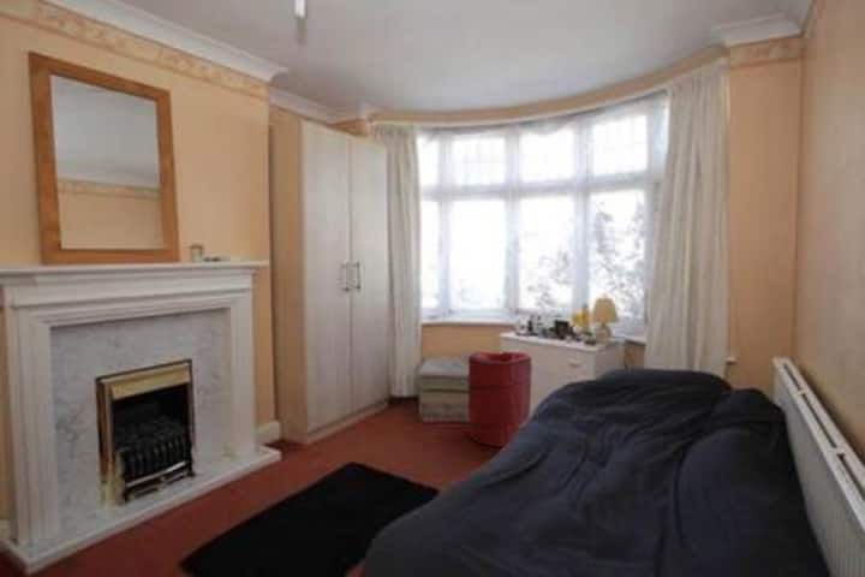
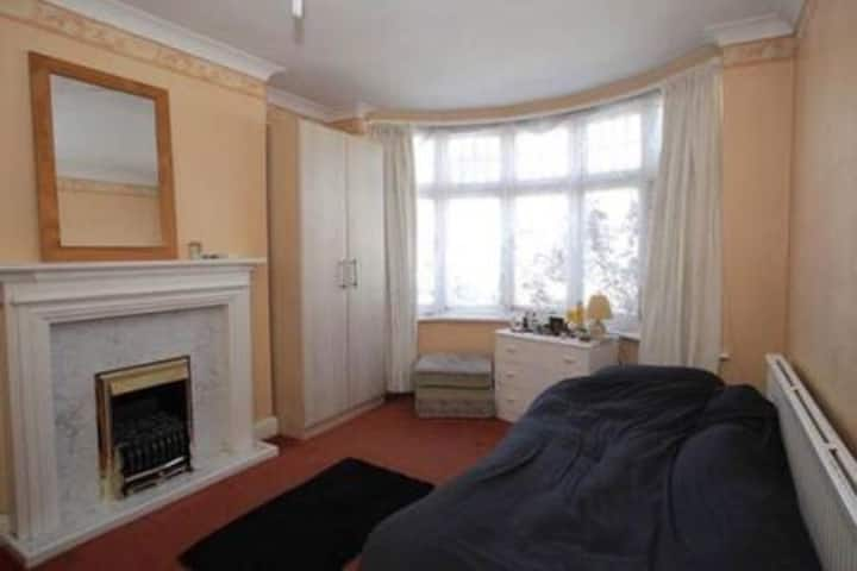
- laundry hamper (499, 393)
